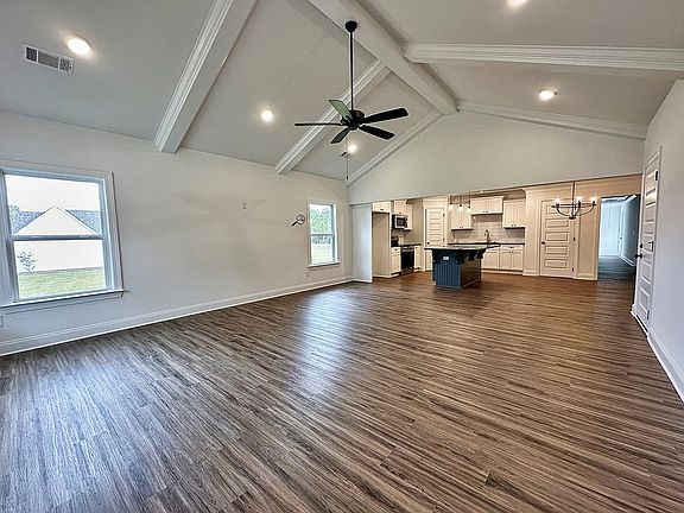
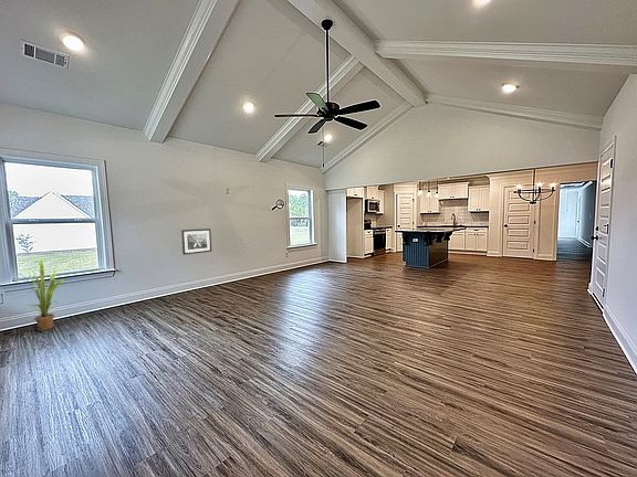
+ wall art (197, 241)
+ house plant (40, 294)
